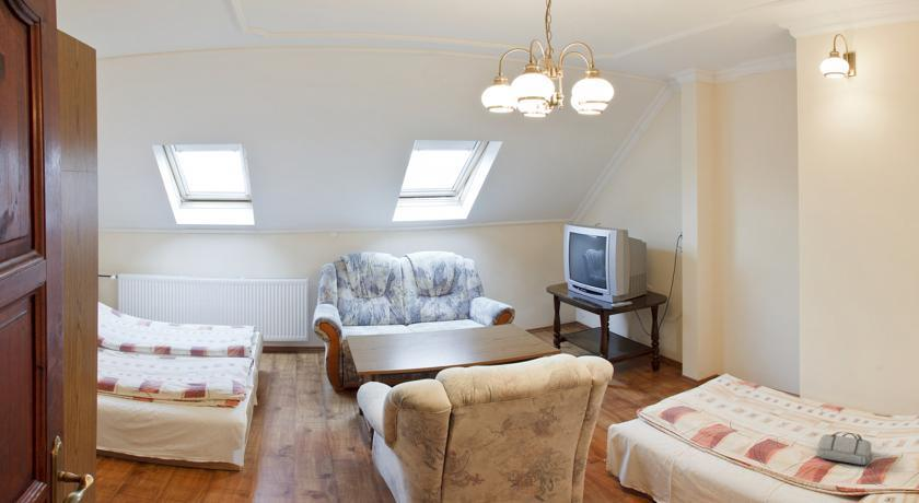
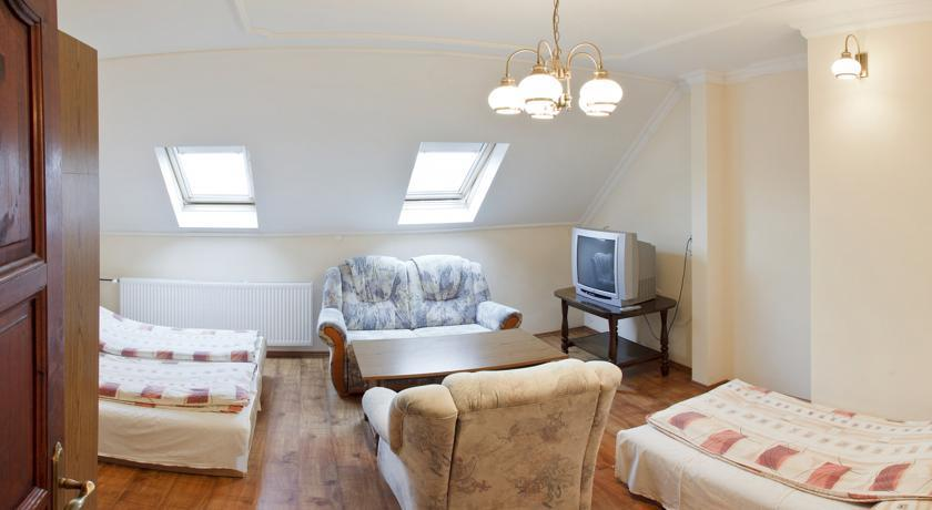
- tote bag (845, 444)
